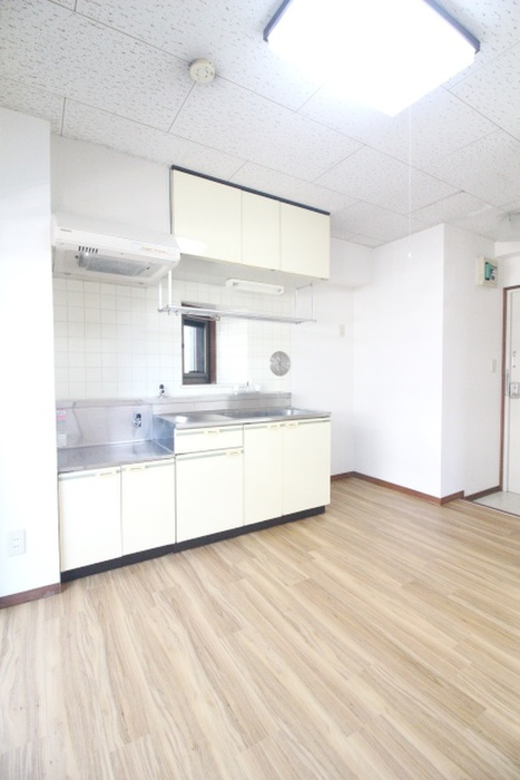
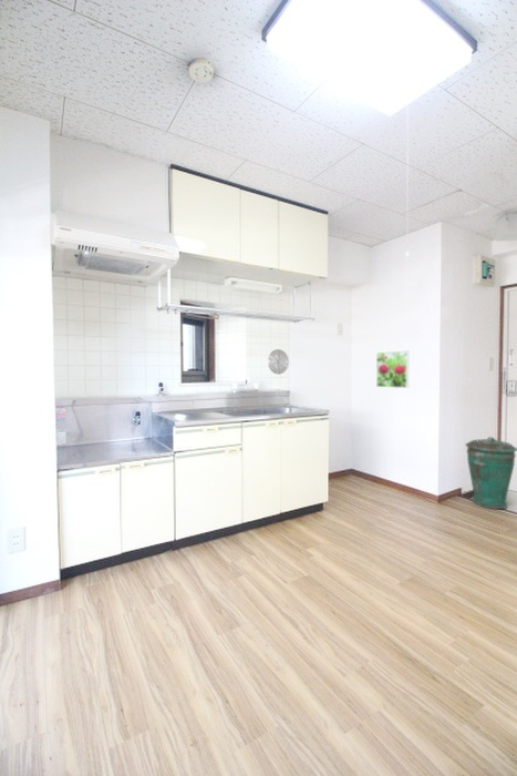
+ trash can (489, 470)
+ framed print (392, 369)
